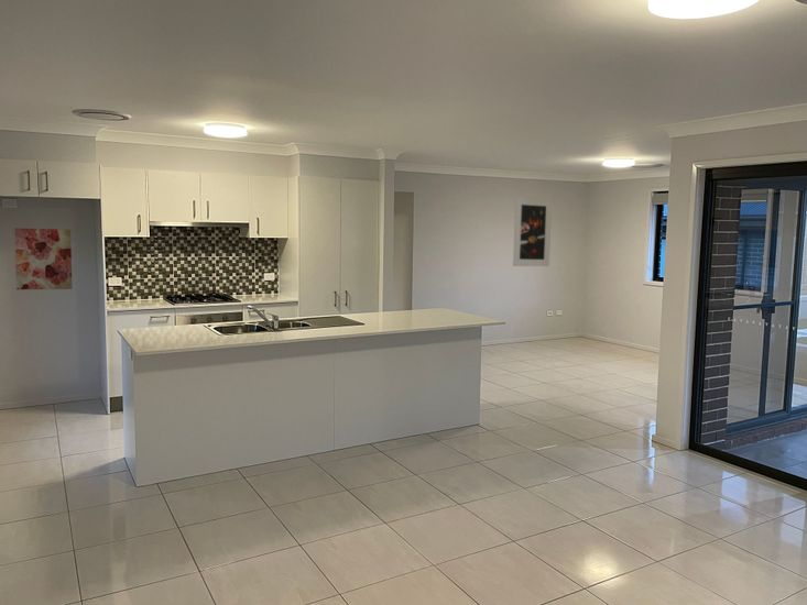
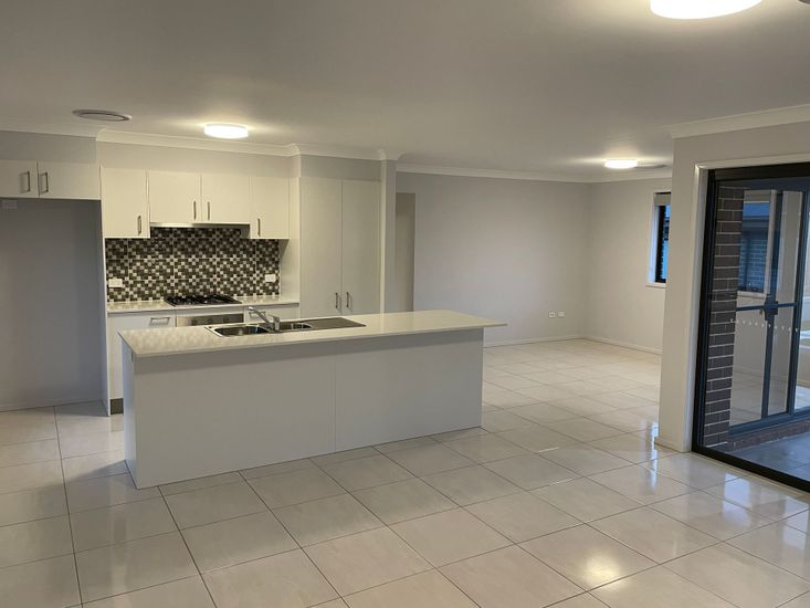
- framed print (532, 232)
- wall art (44, 258)
